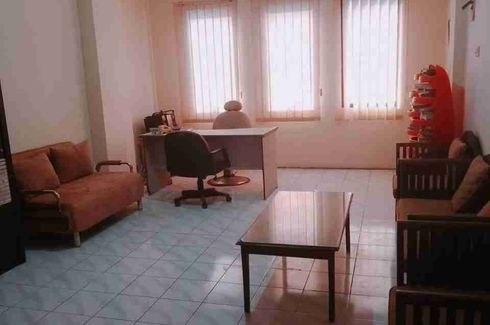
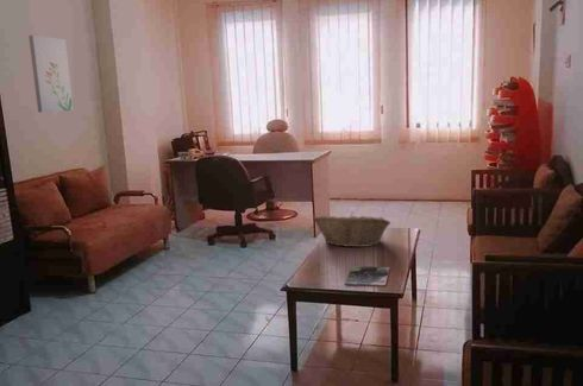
+ wall art (51, 75)
+ magazine (368, 276)
+ fruit basket (351, 226)
